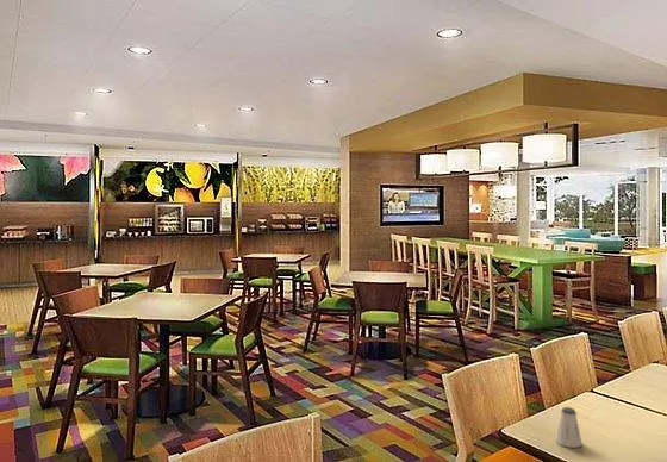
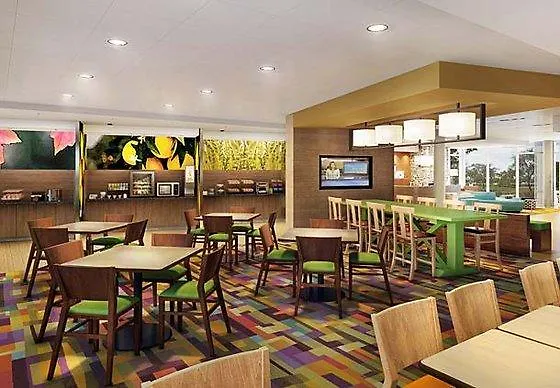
- saltshaker (568, 425)
